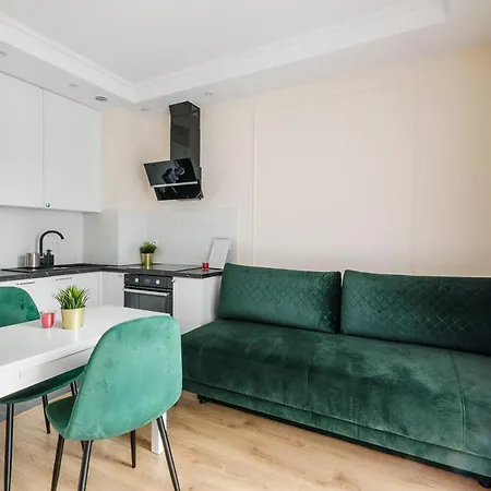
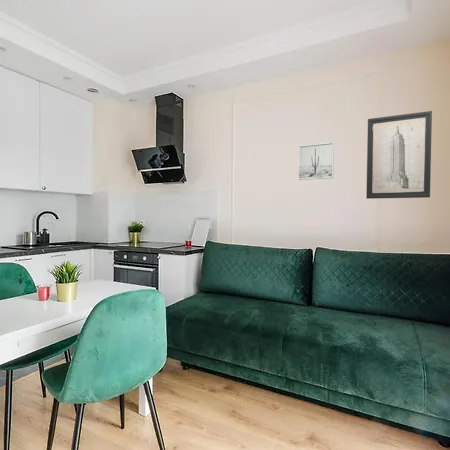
+ wall art (315, 161)
+ wall art (397, 156)
